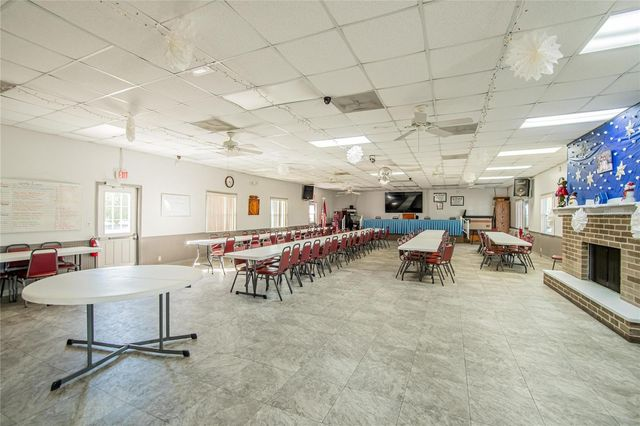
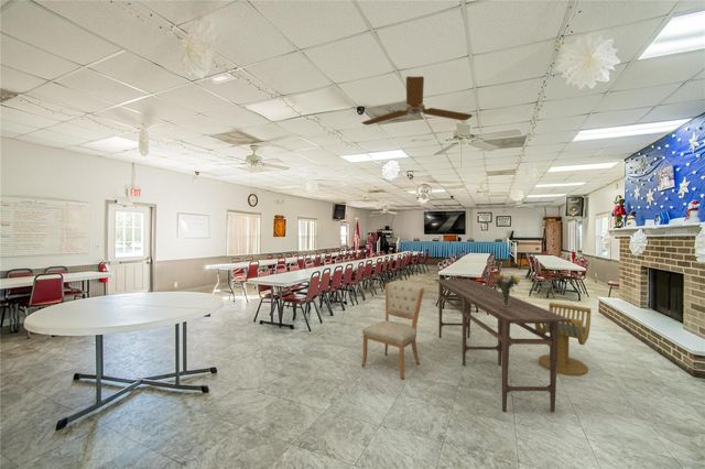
+ chair (562, 338)
+ bouquet (505, 288)
+ dining table (484, 328)
+ ceiling fan (415, 89)
+ chair (395, 323)
